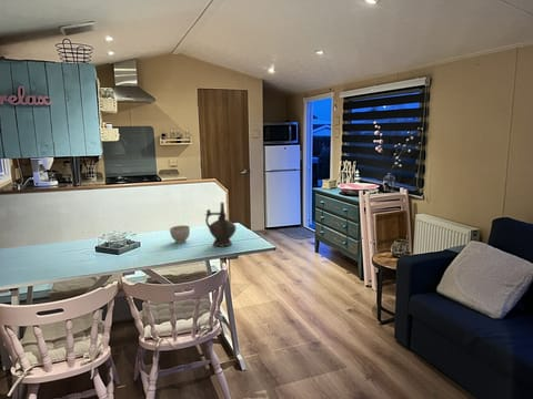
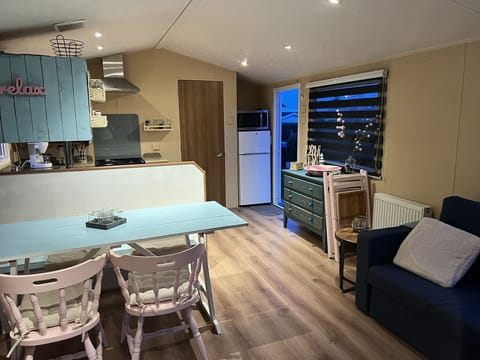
- ceremonial vessel (220, 223)
- bowl (180, 234)
